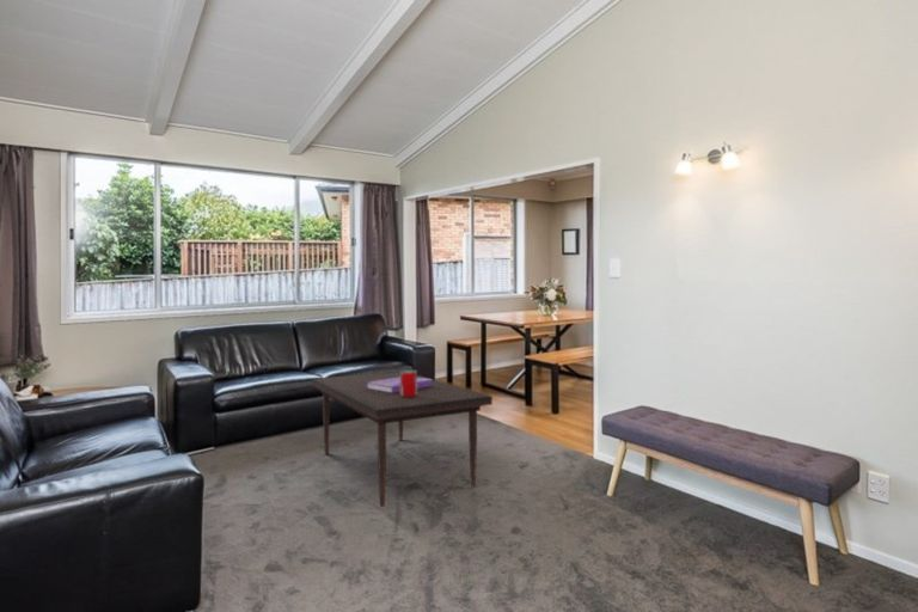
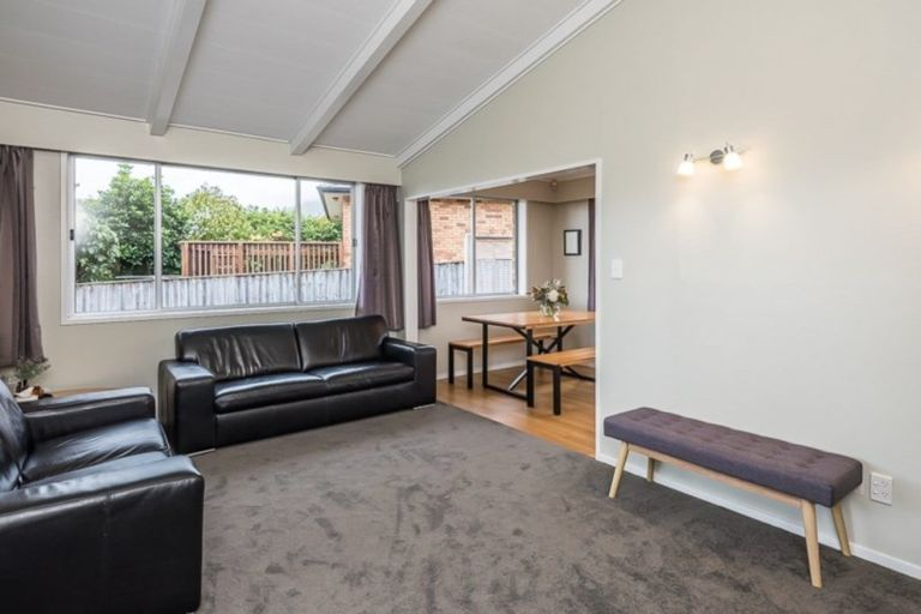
- coffee table (393, 416)
